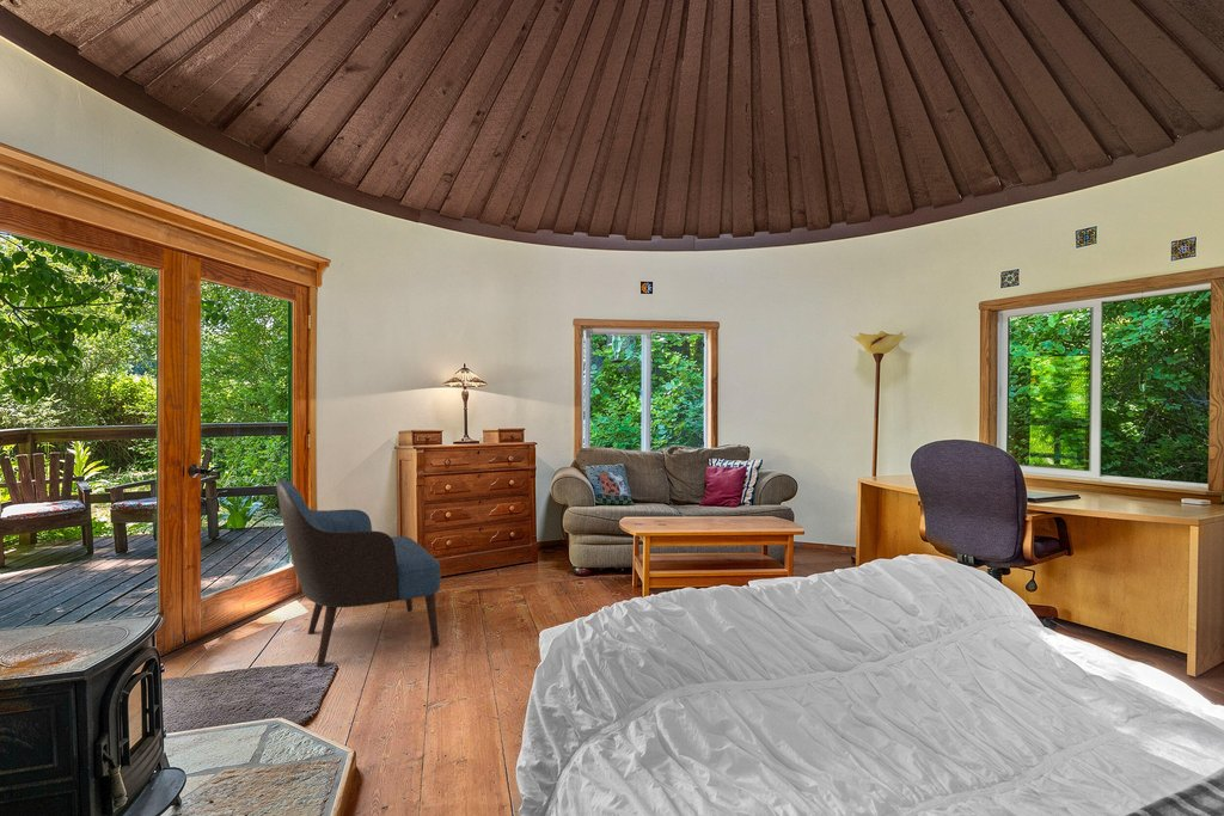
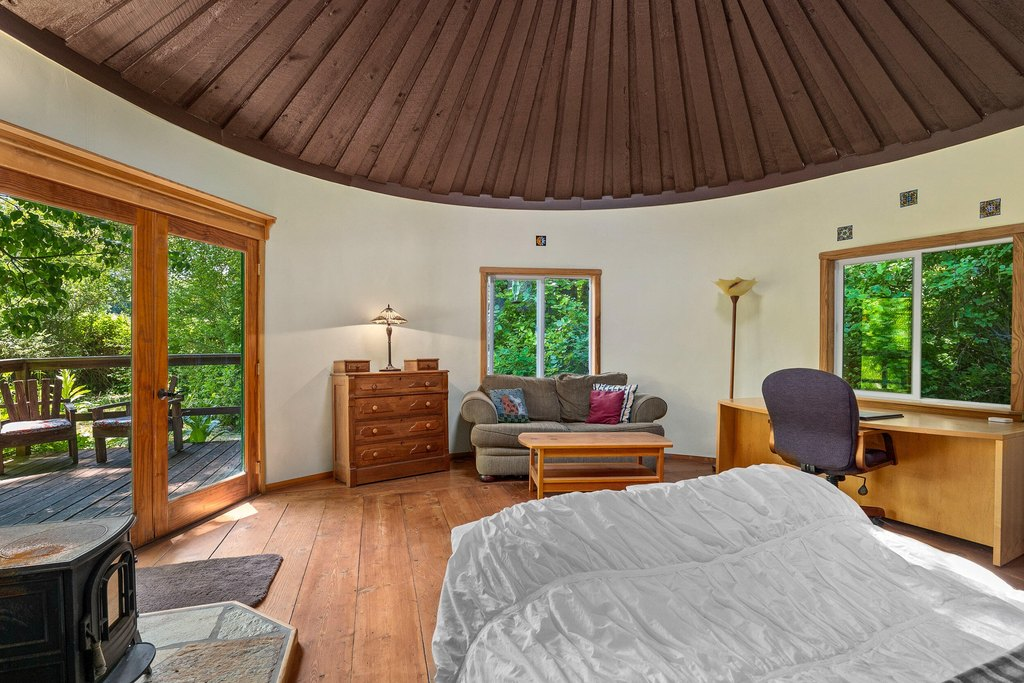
- armchair (356, 557)
